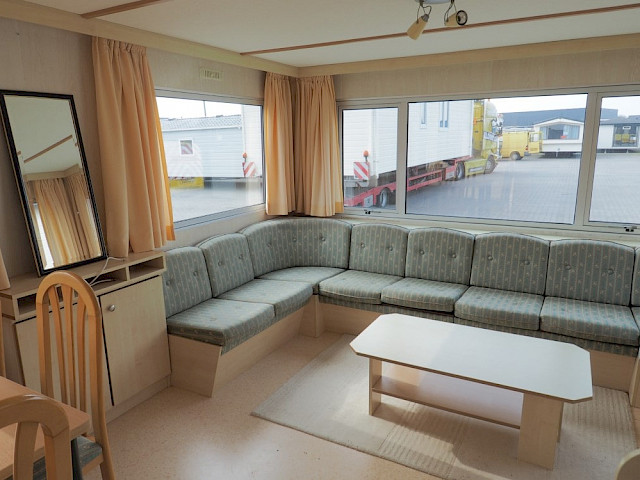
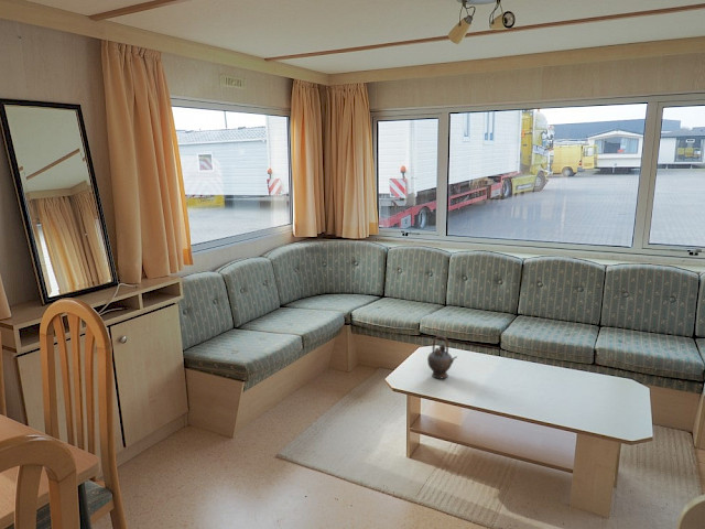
+ teapot (442, 356)
